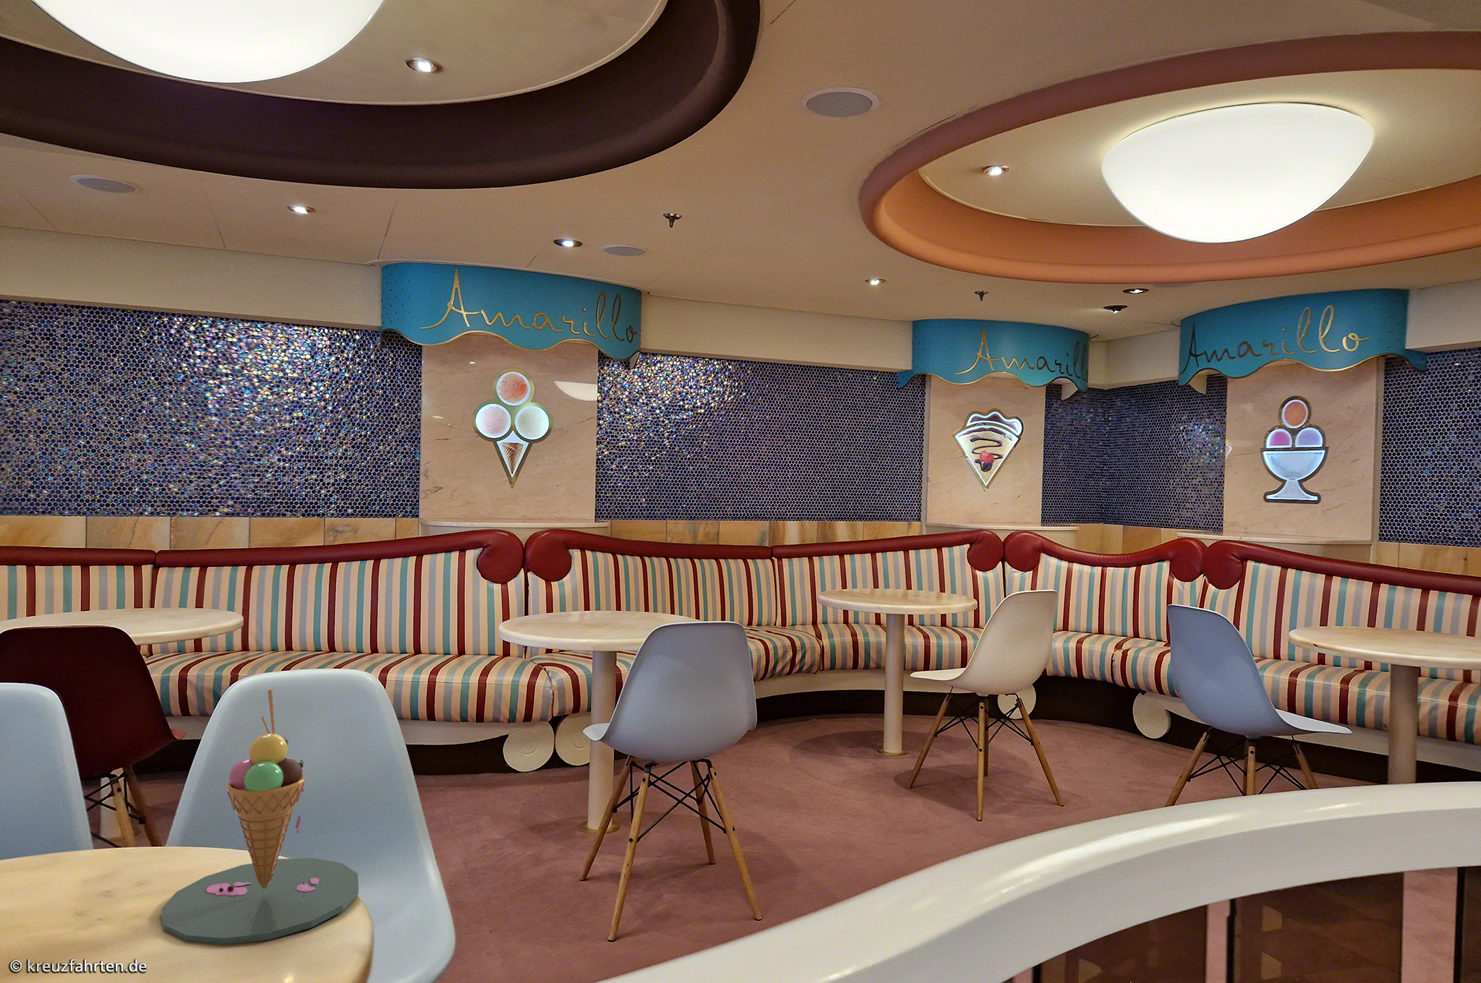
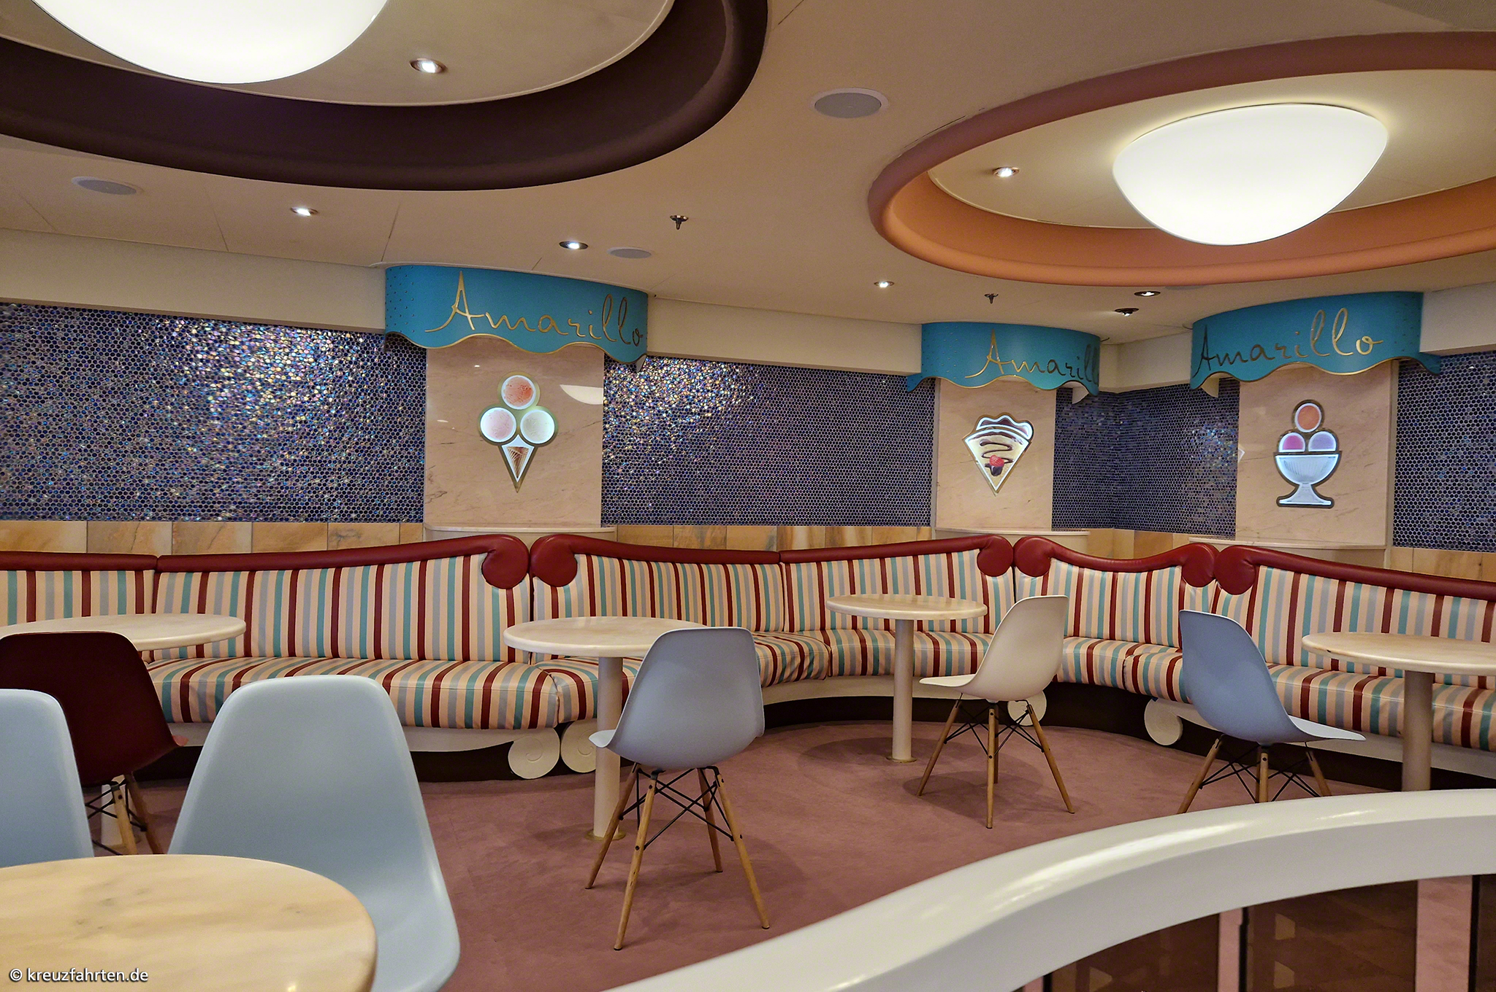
- icecream (265, 796)
